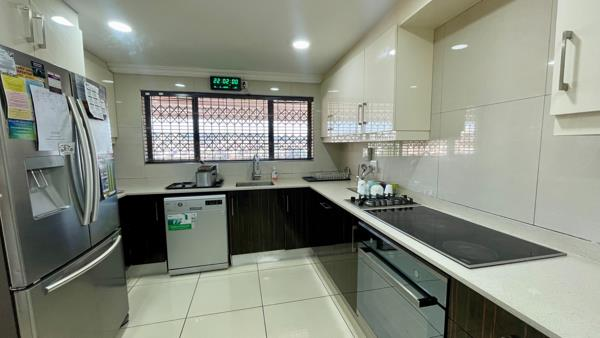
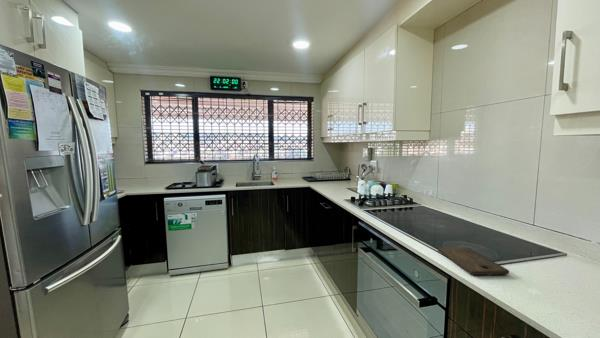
+ cutting board (469, 259)
